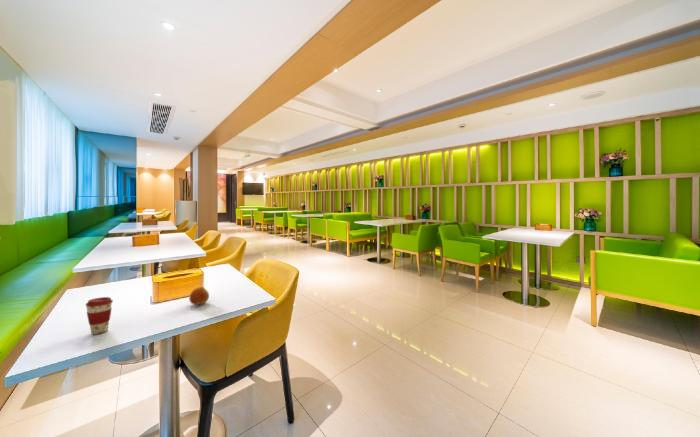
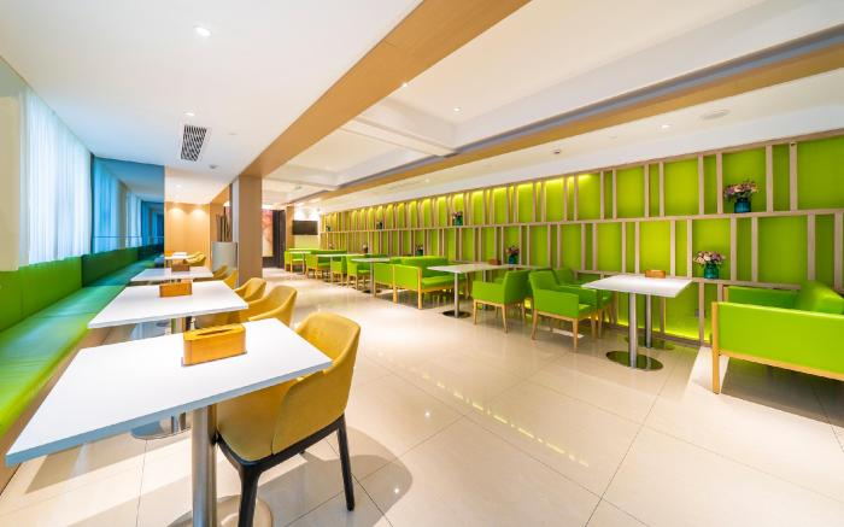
- fruit (199, 295)
- coffee cup (99, 315)
